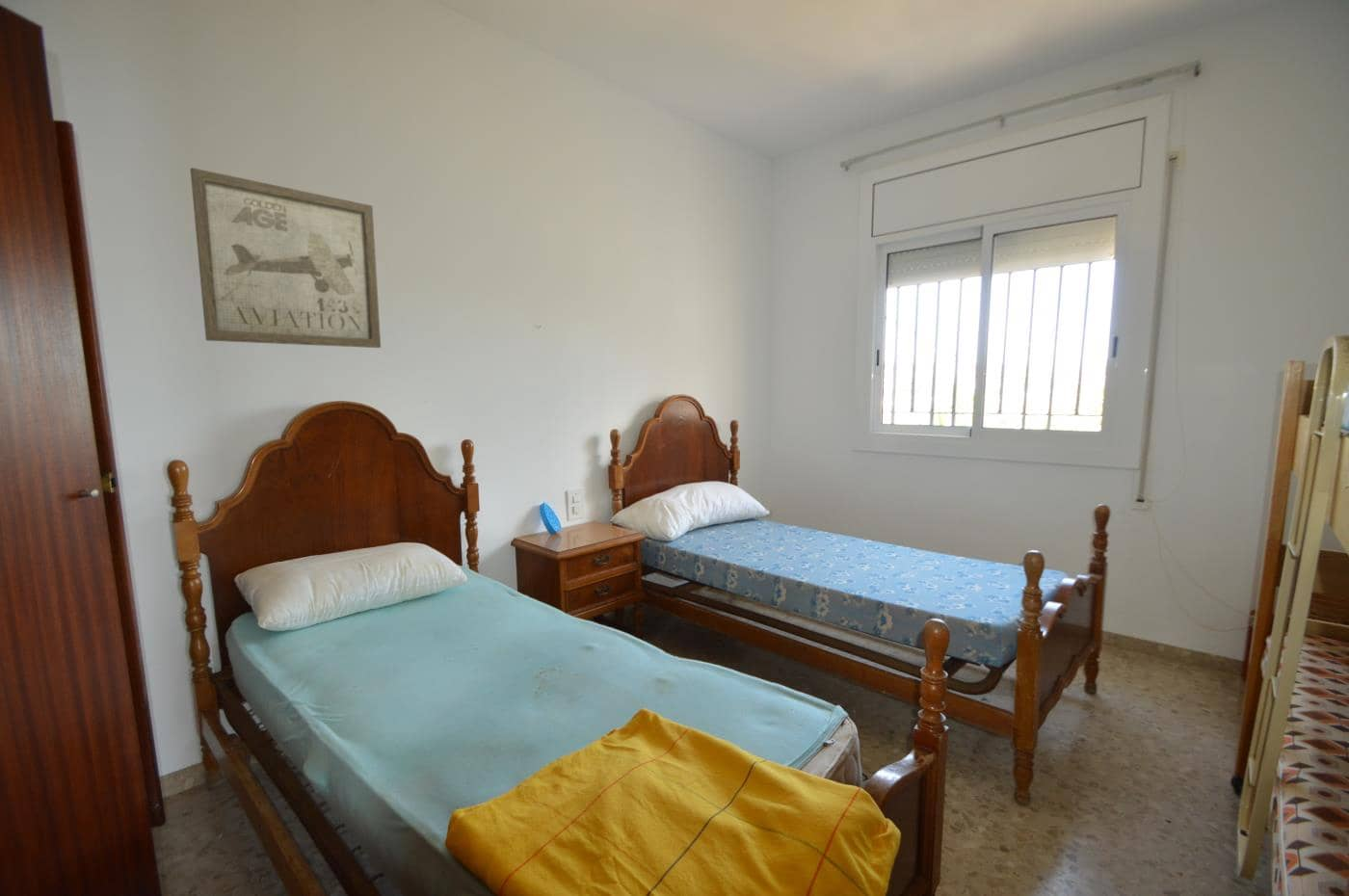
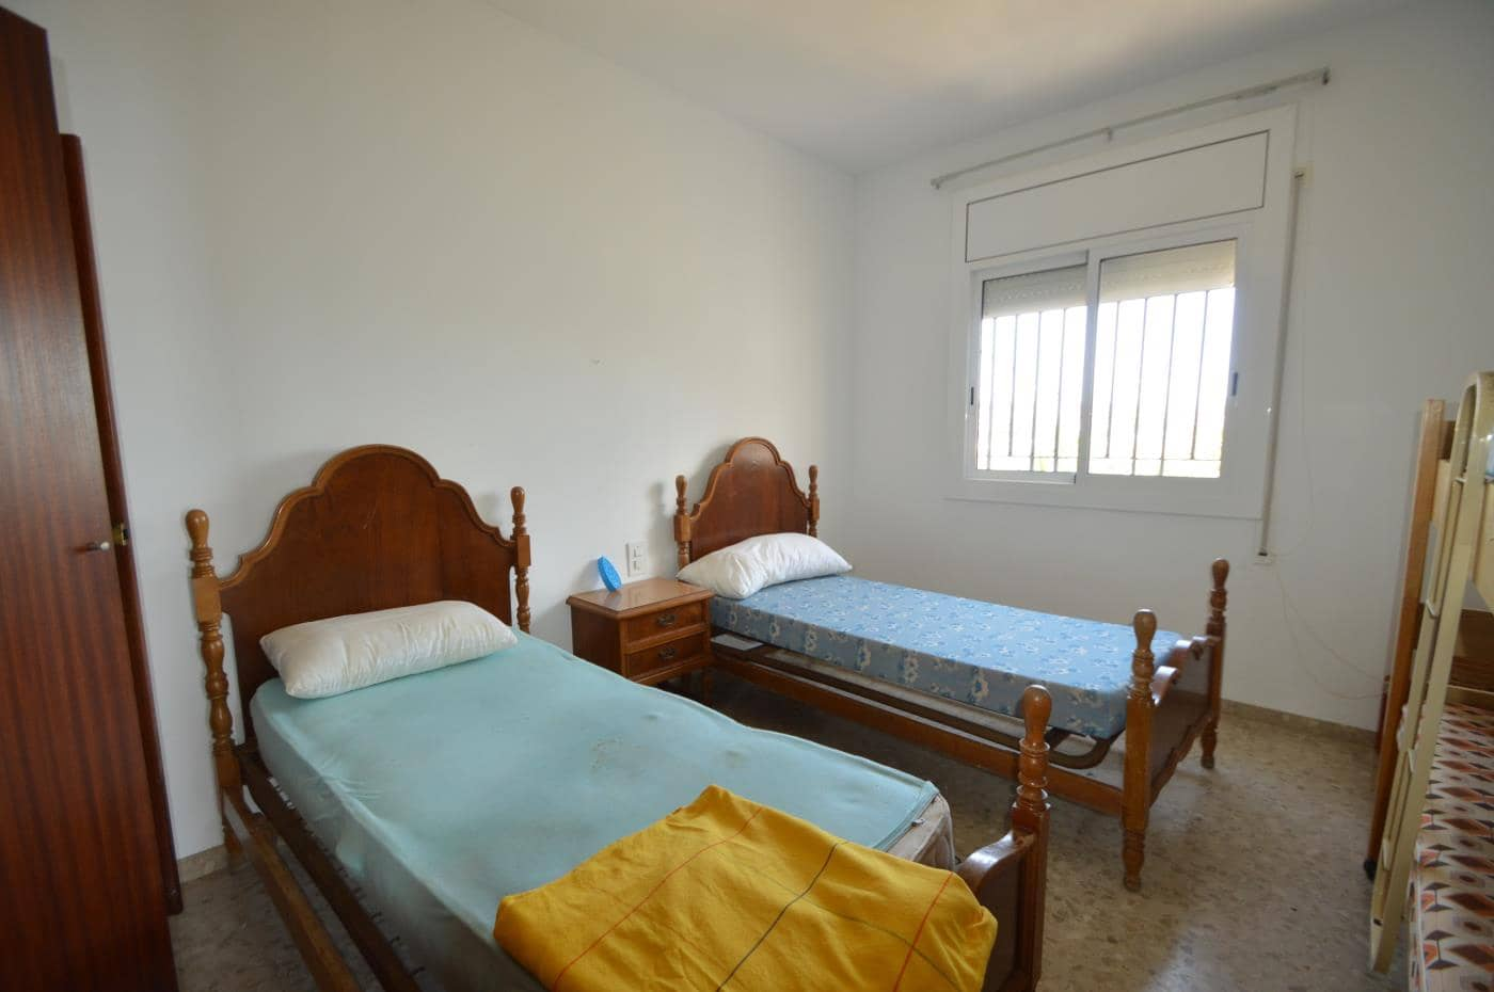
- wall art (295, 268)
